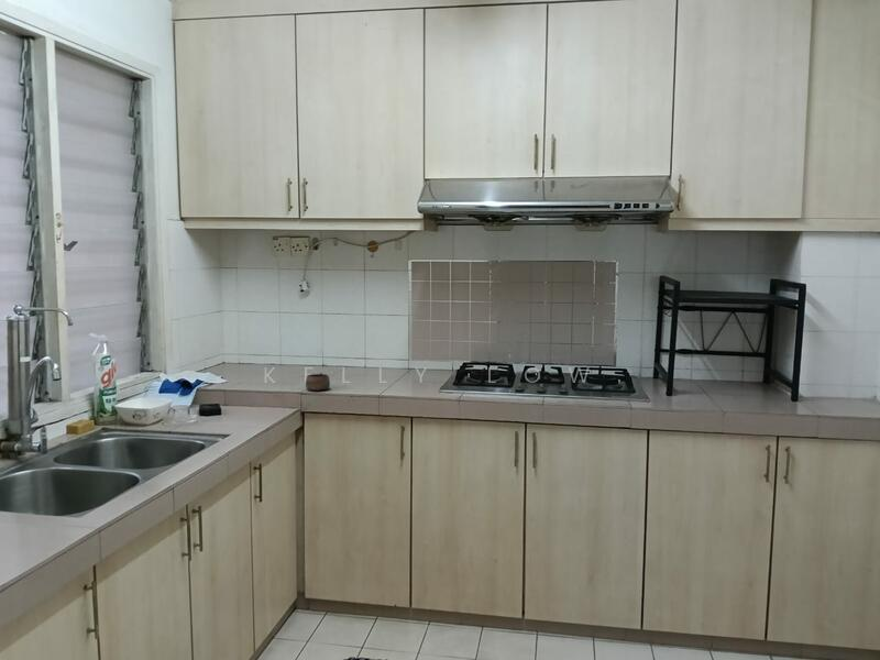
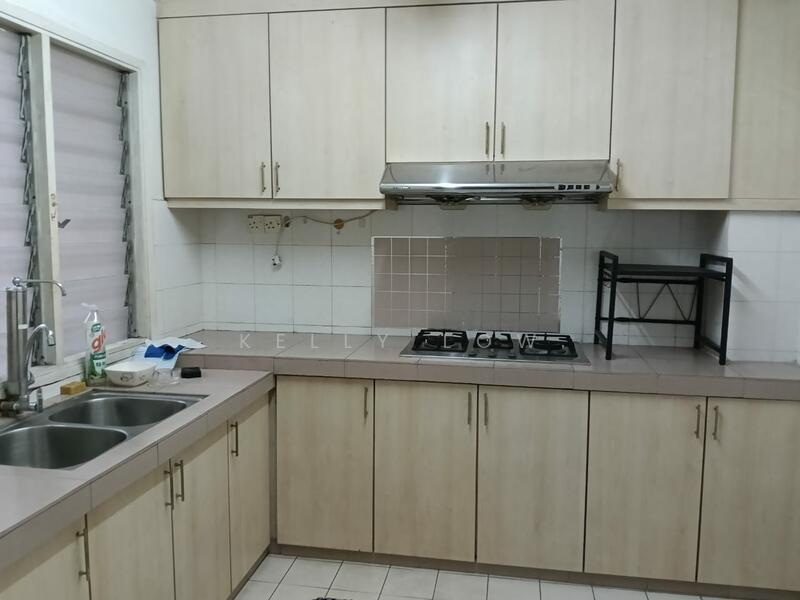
- cup (319, 381)
